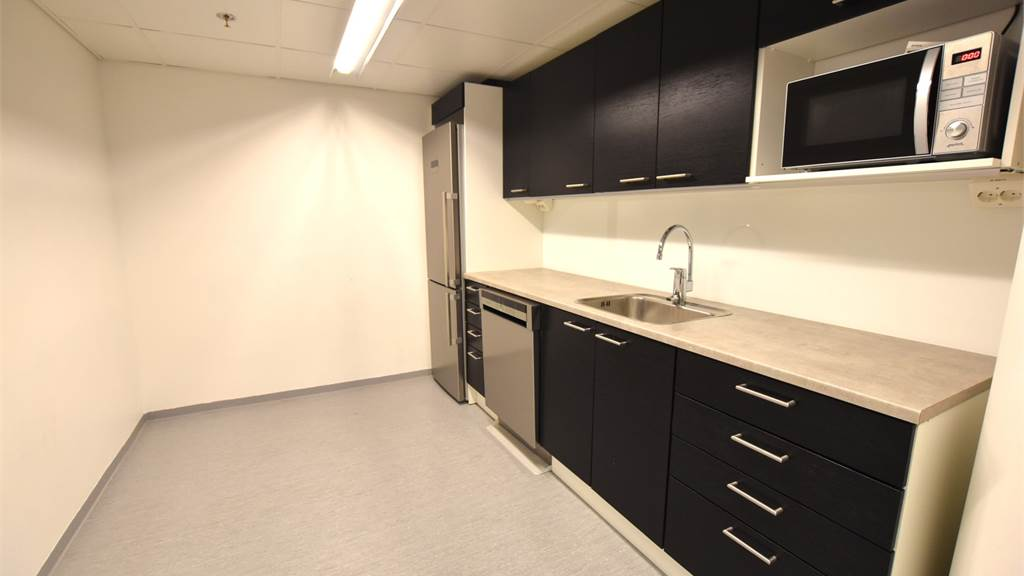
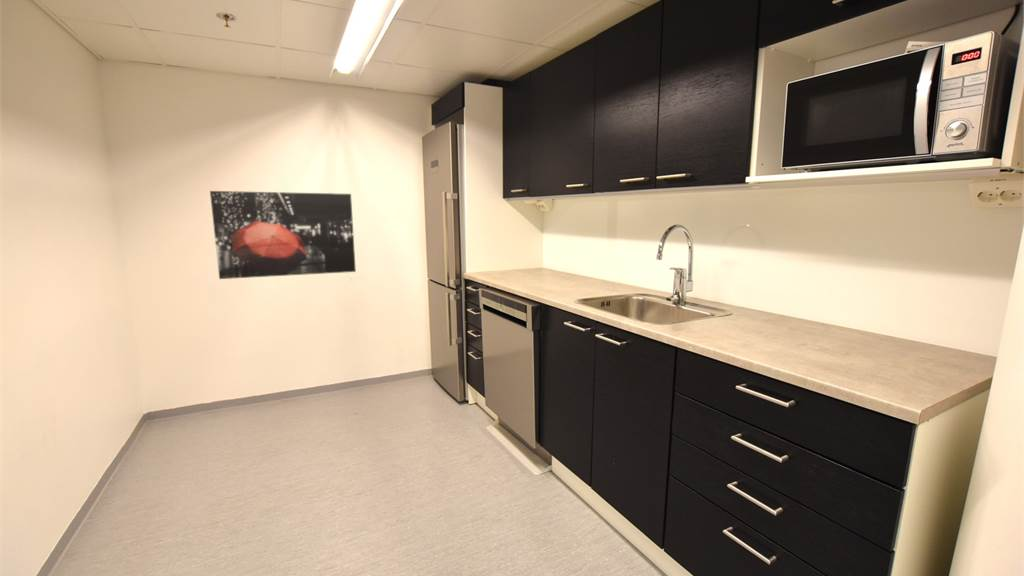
+ wall art (288, 234)
